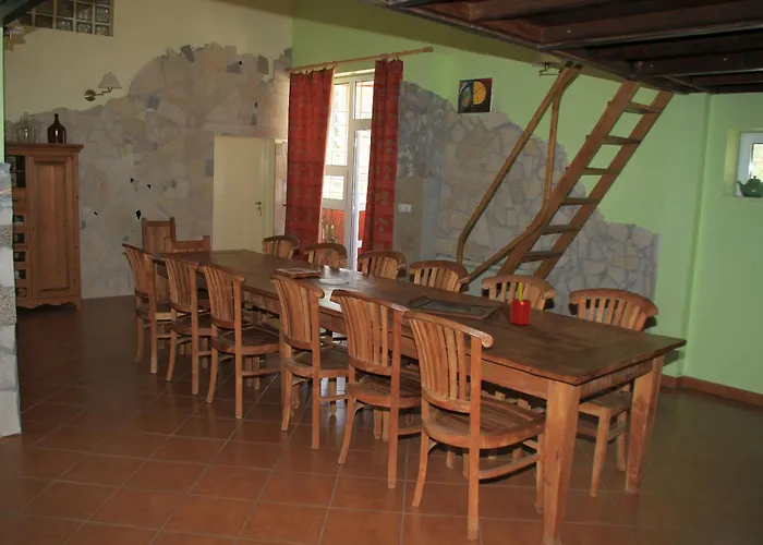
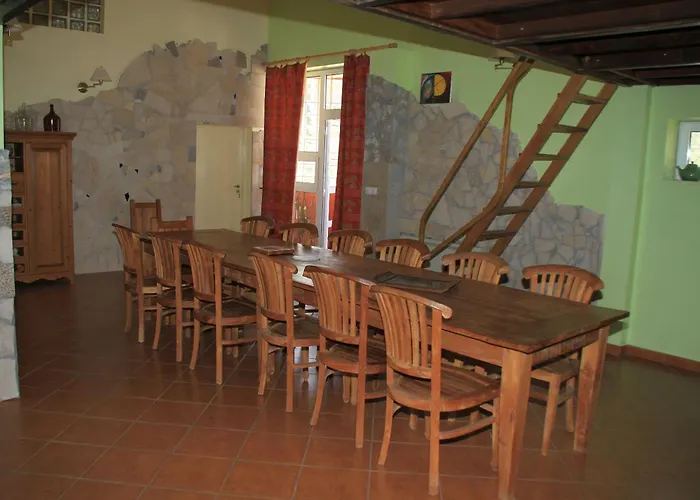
- straw (520, 303)
